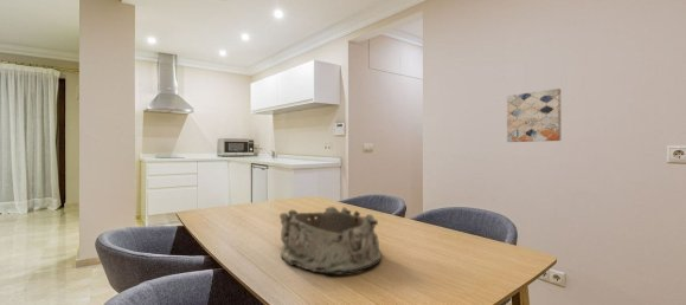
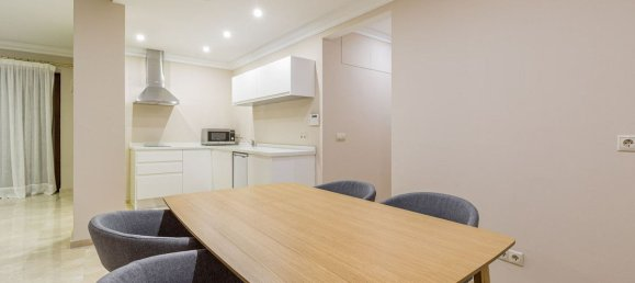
- wall art (532, 117)
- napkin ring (329, 233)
